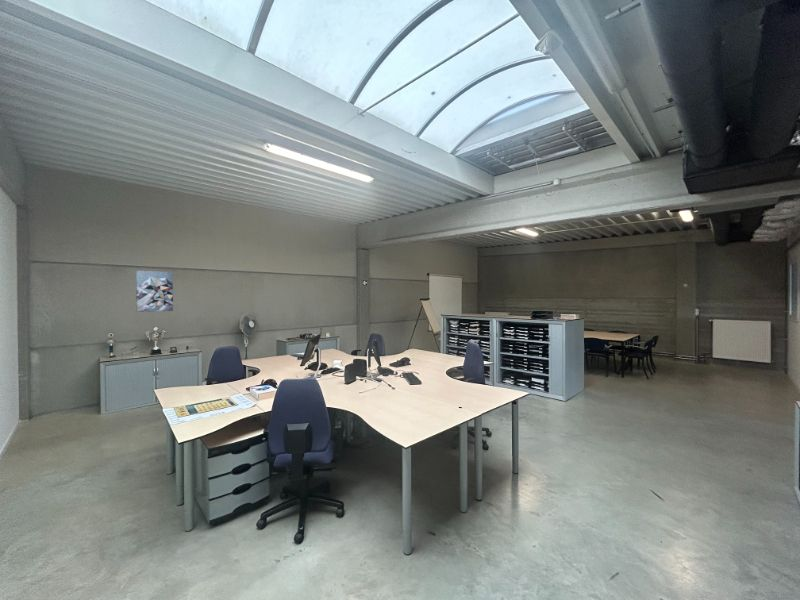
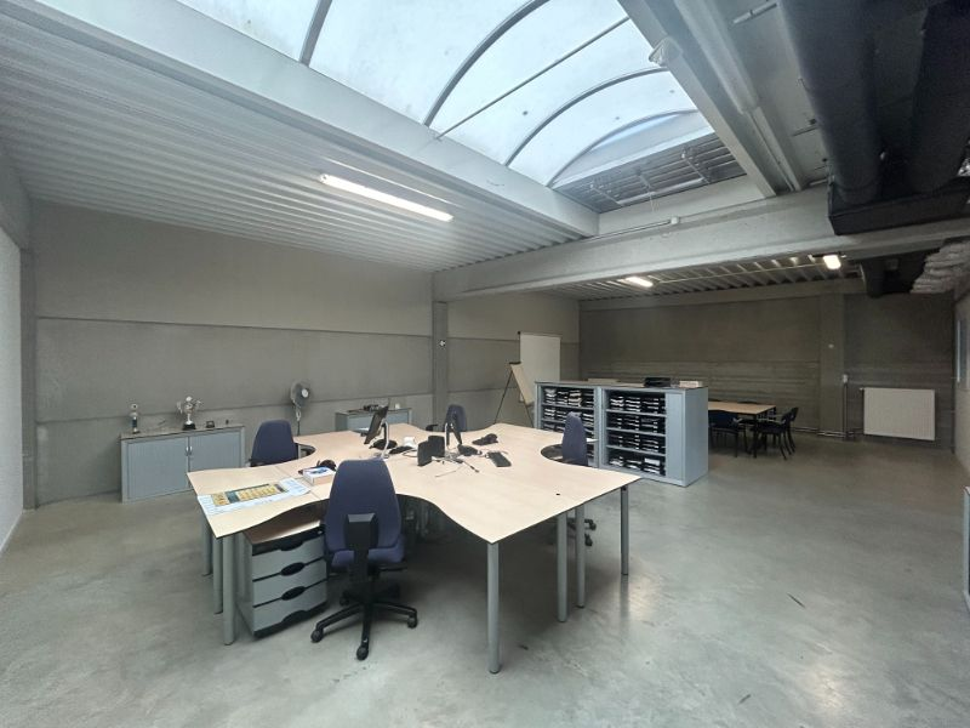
- wall art (155, 291)
